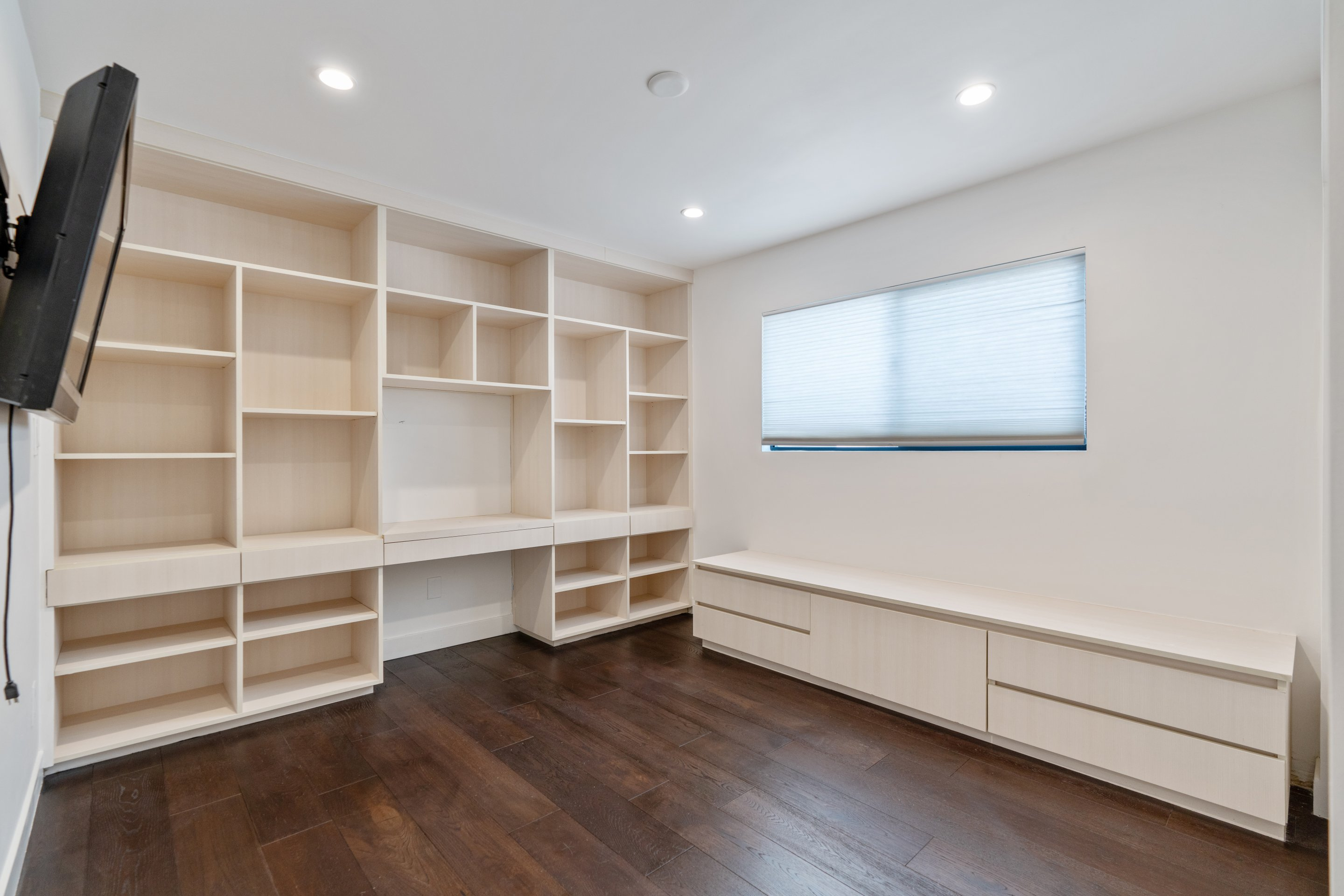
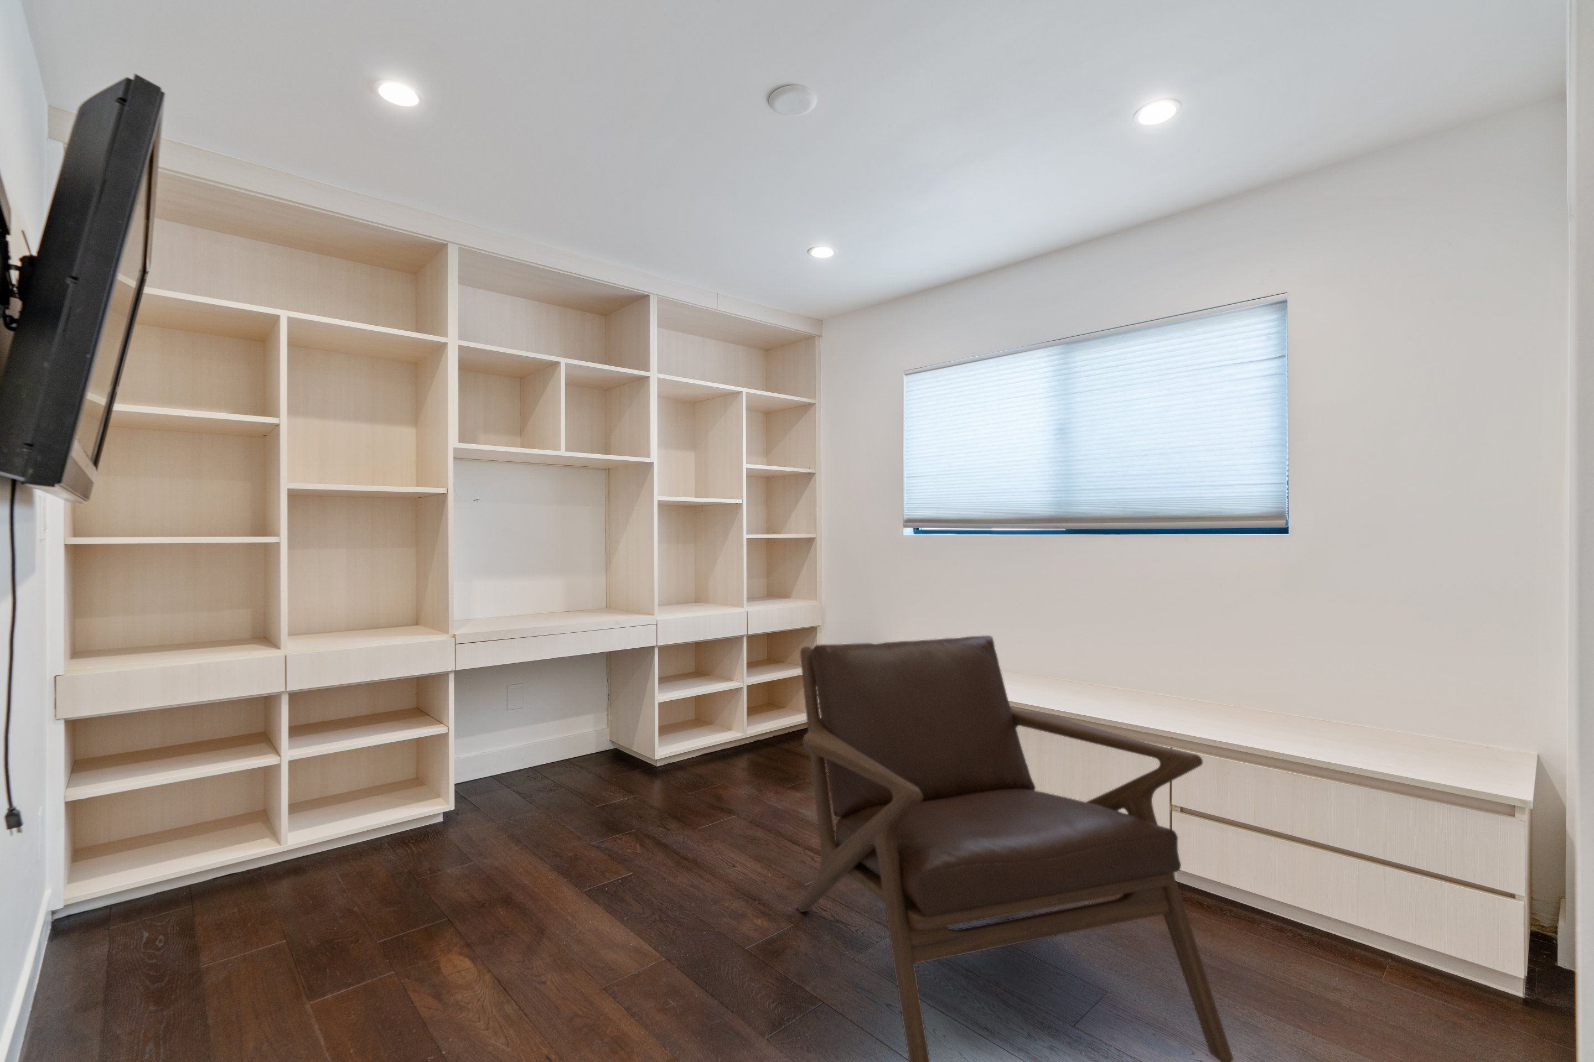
+ lounge chair (970, 815)
